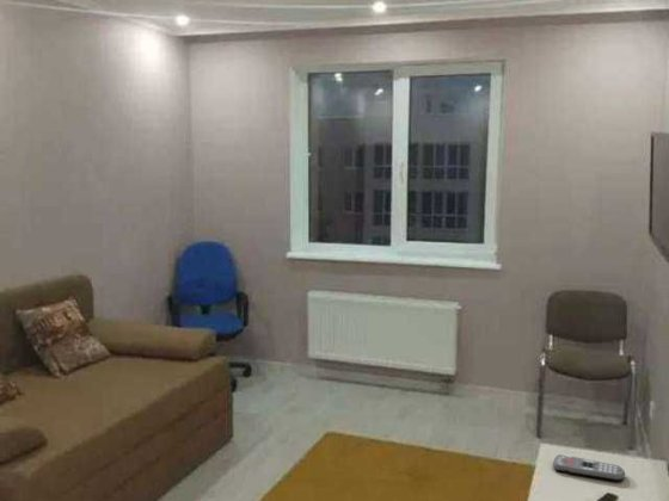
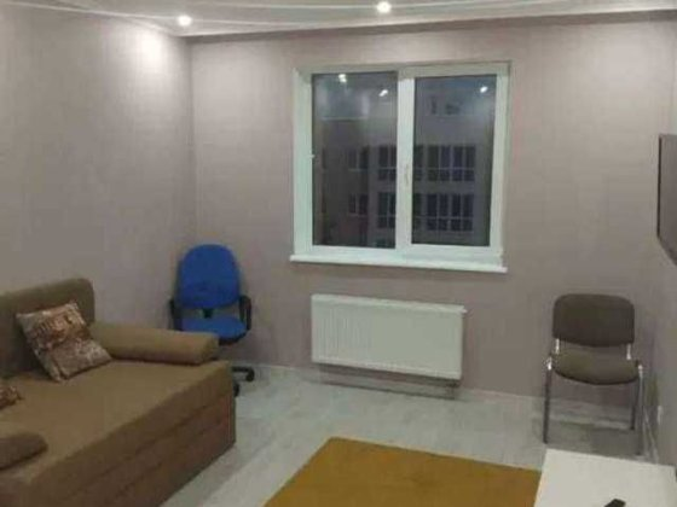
- remote control (588, 468)
